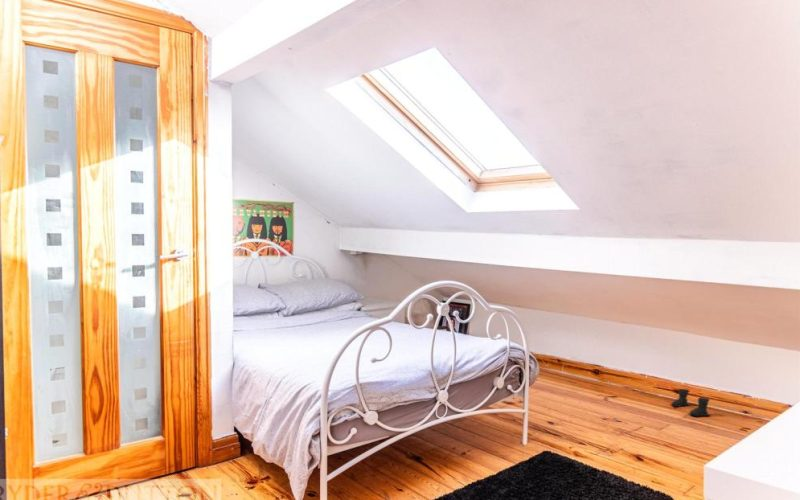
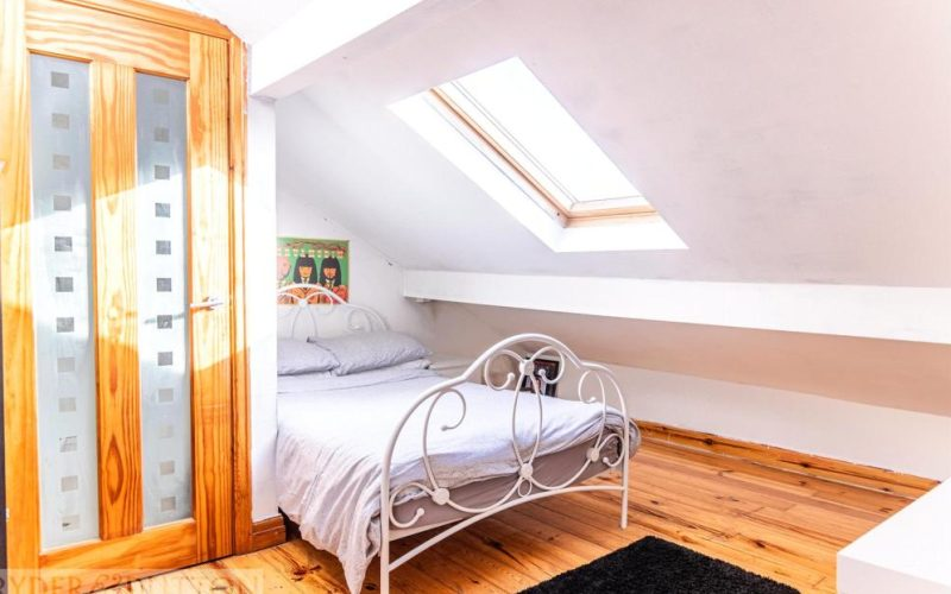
- boots (687, 400)
